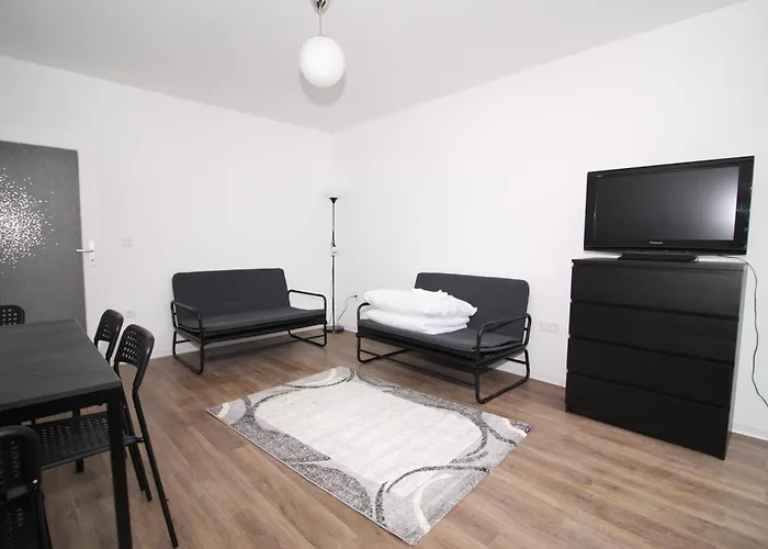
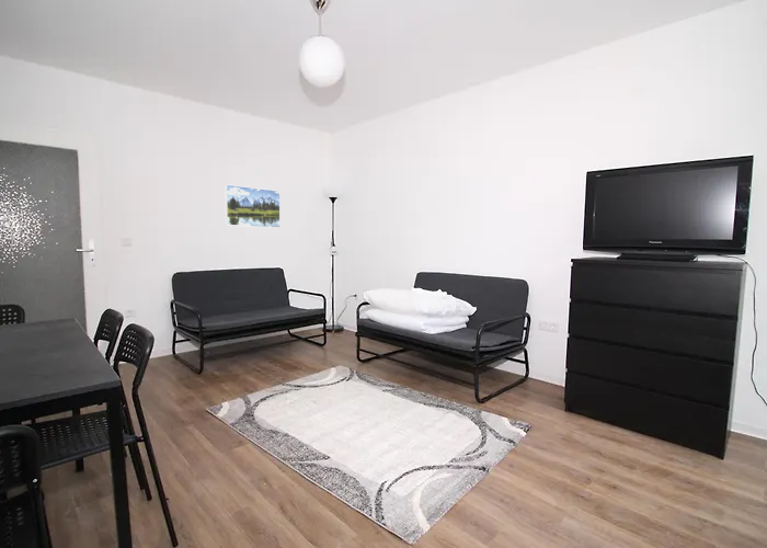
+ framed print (253, 207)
